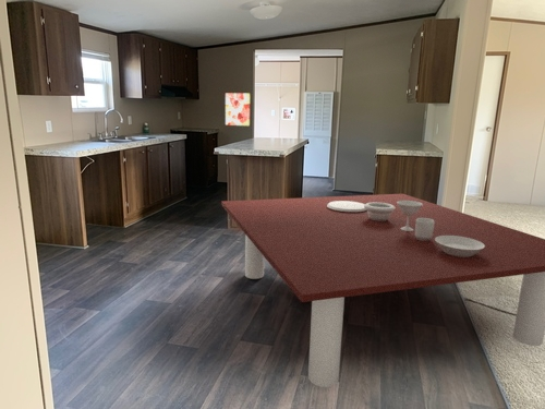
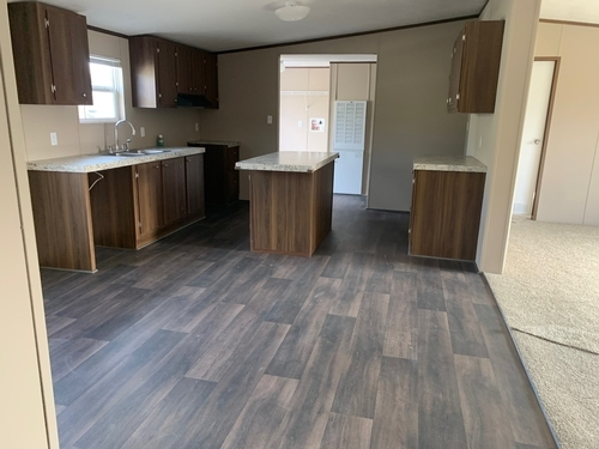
- dining table (371, 248)
- wall art (237, 109)
